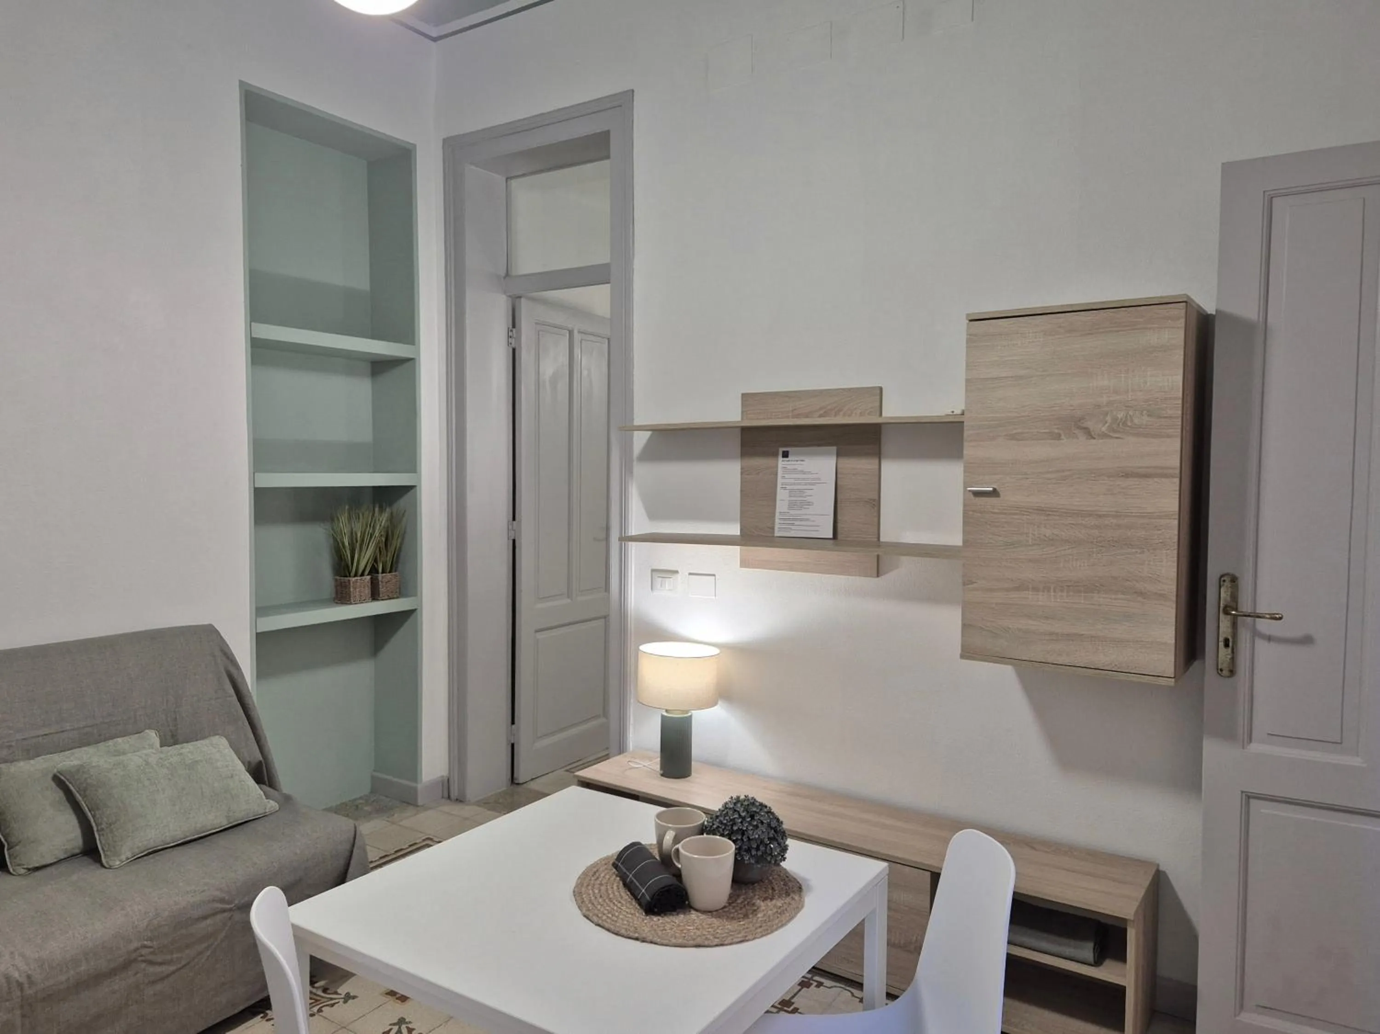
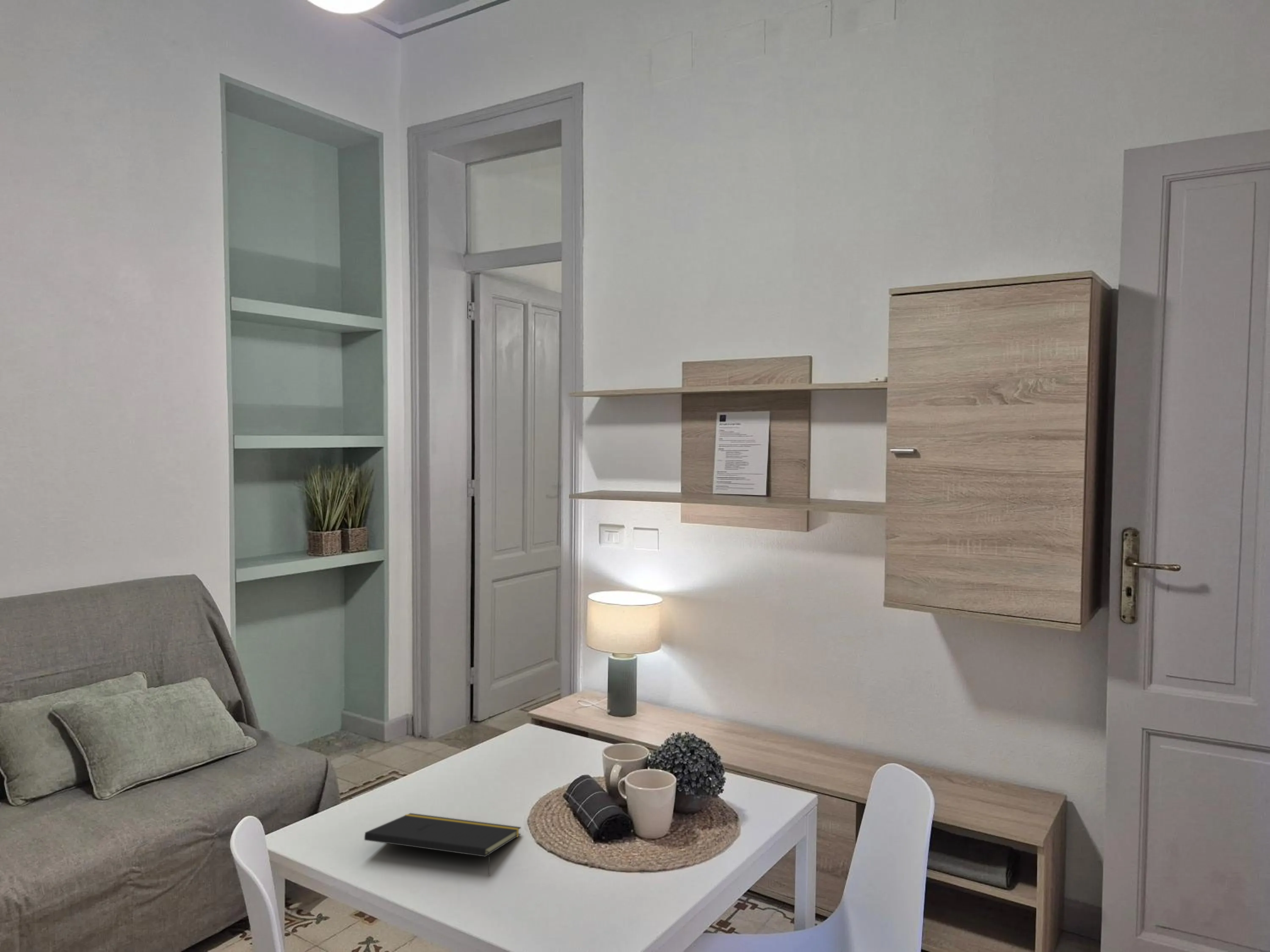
+ notepad (445, 834)
